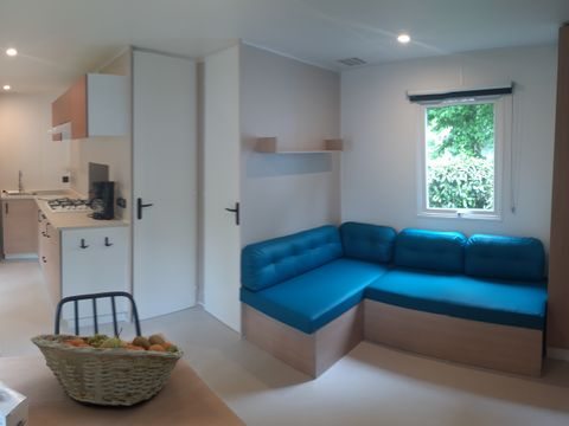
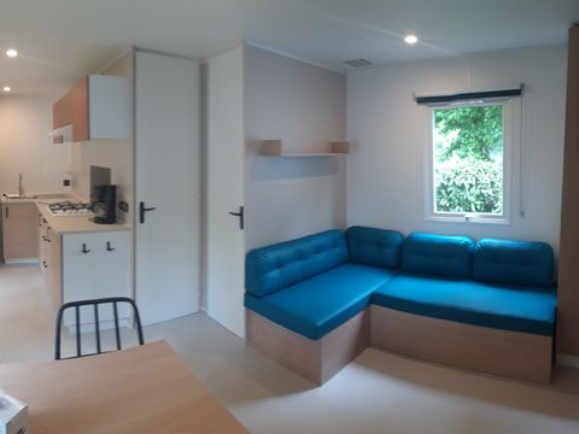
- fruit basket (109, 356)
